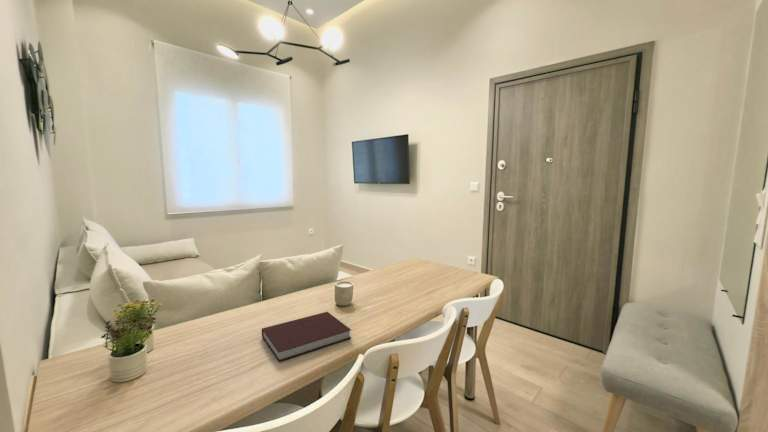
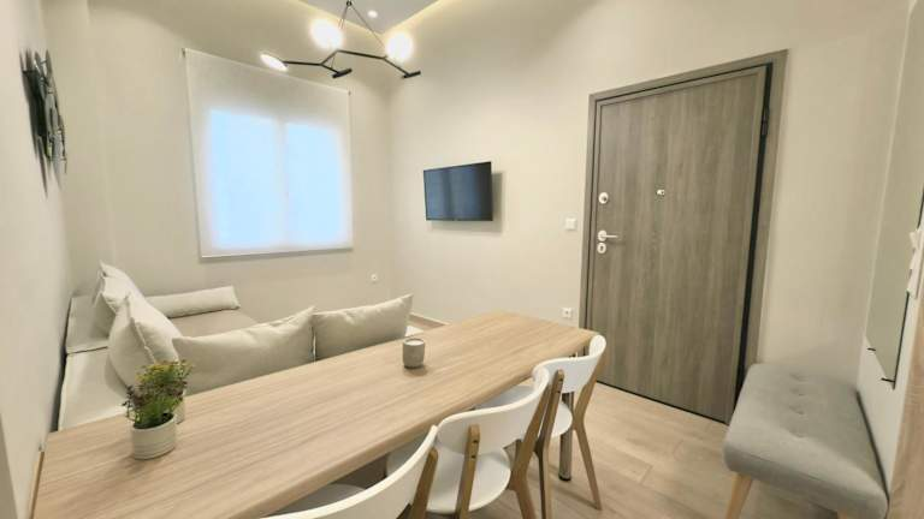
- notebook (306, 333)
